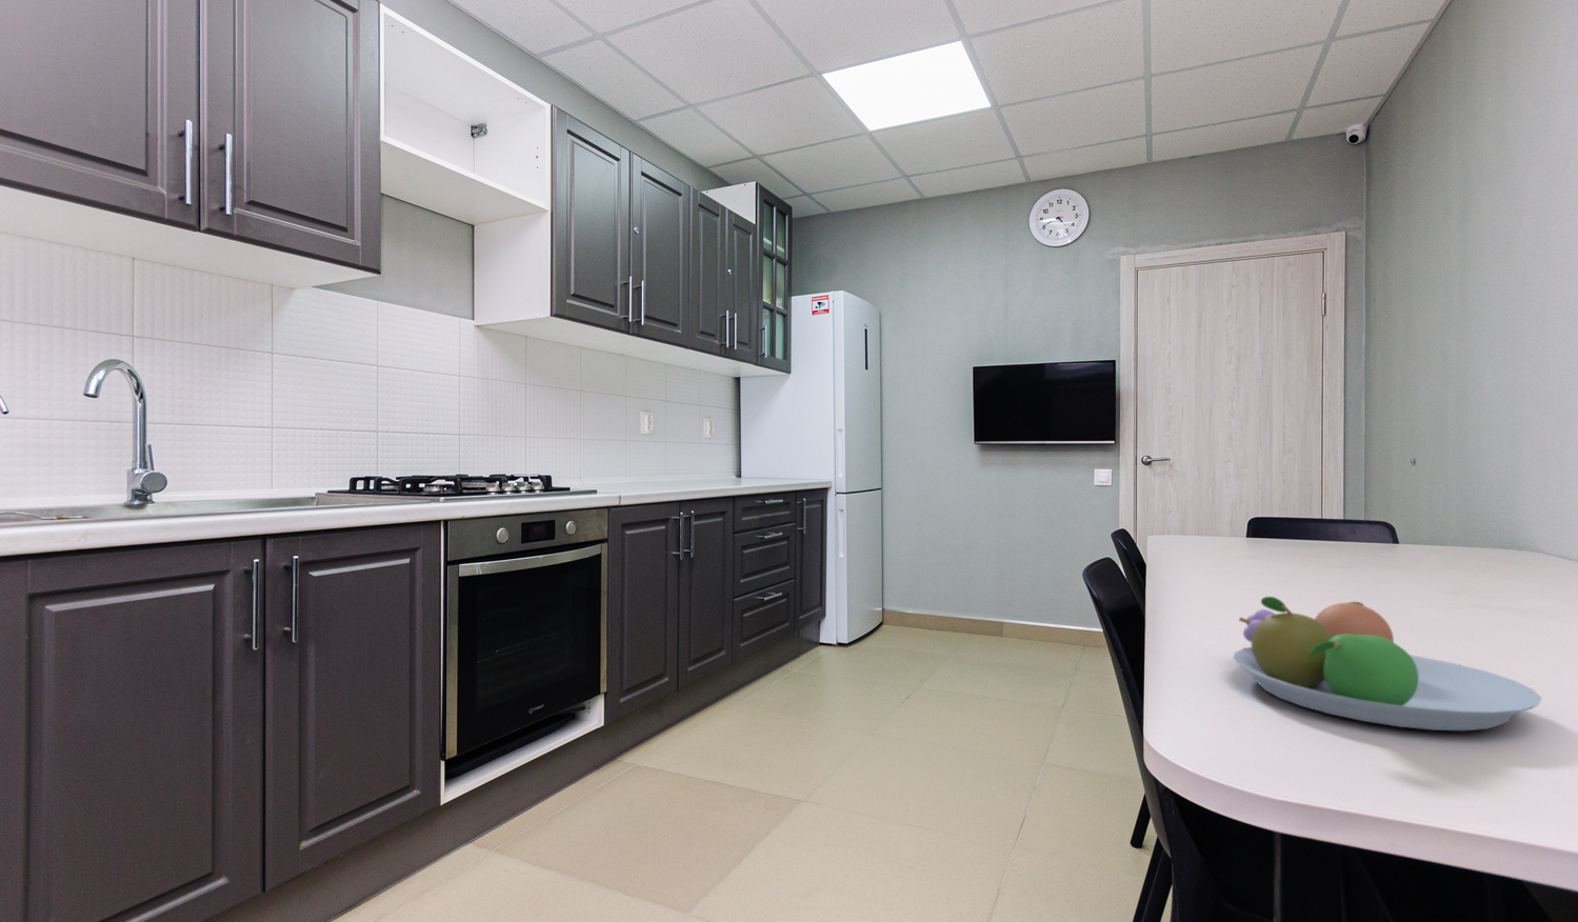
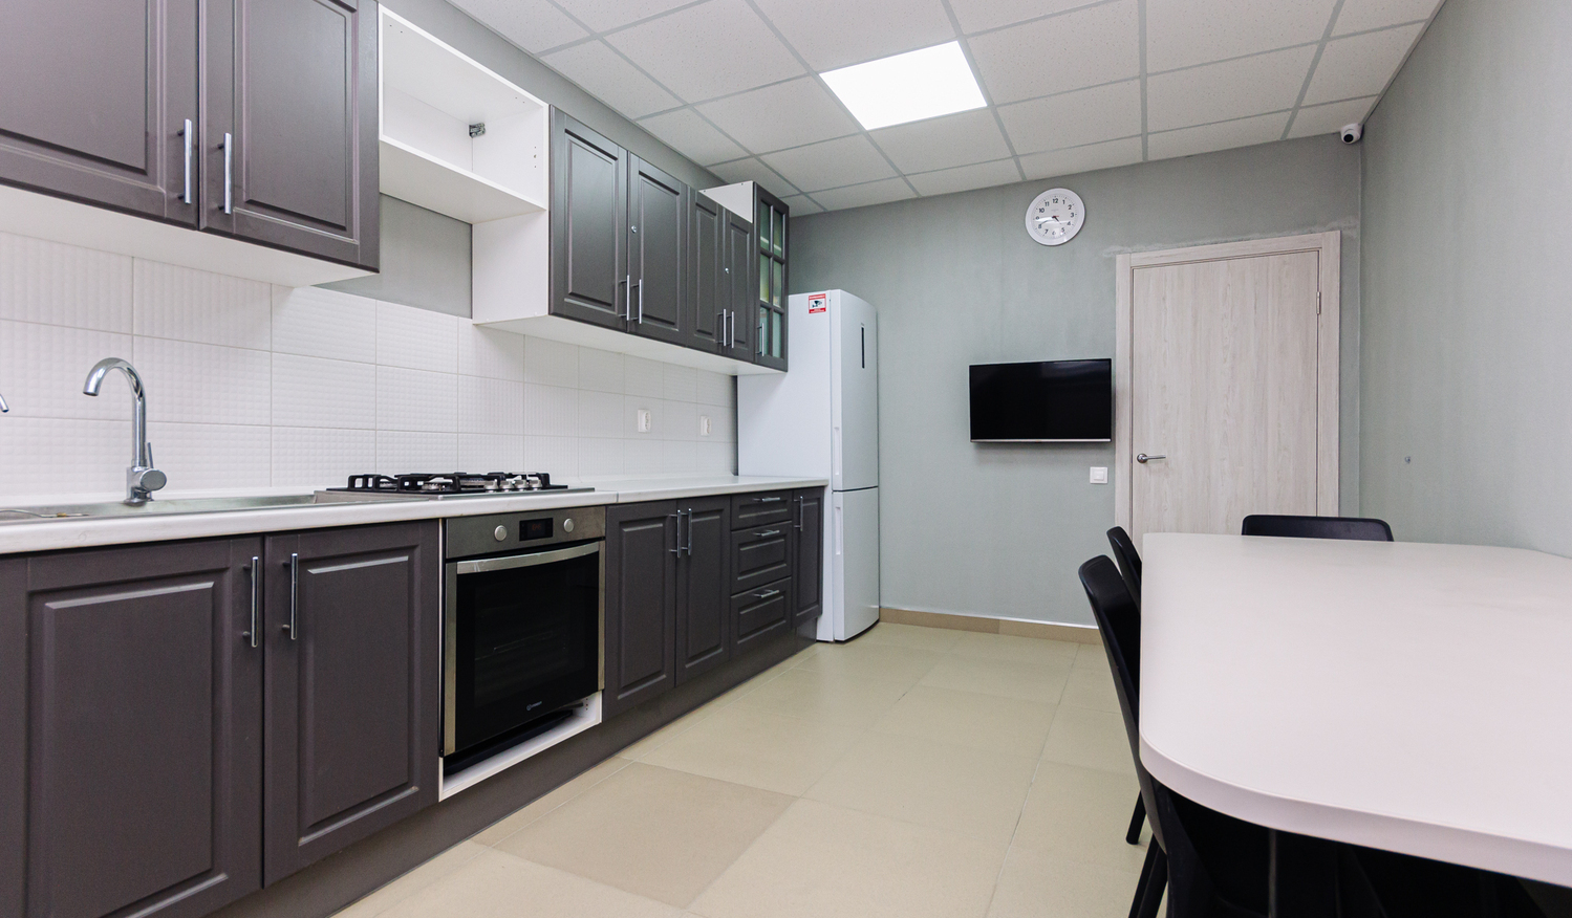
- fruit bowl (1364, 650)
